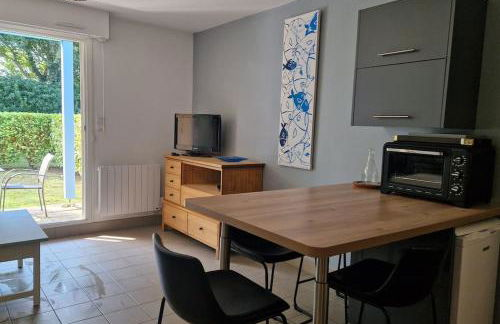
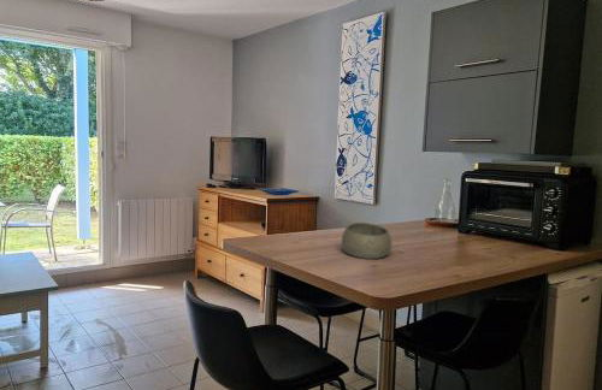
+ bowl (366, 238)
